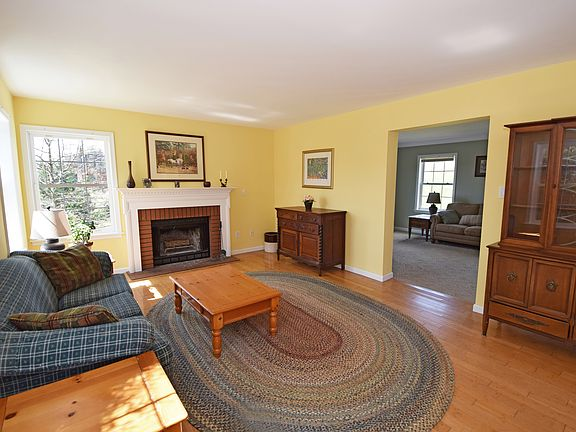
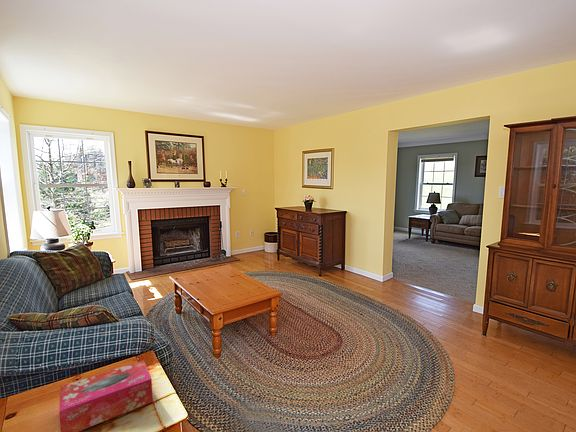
+ tissue box (107, 394)
